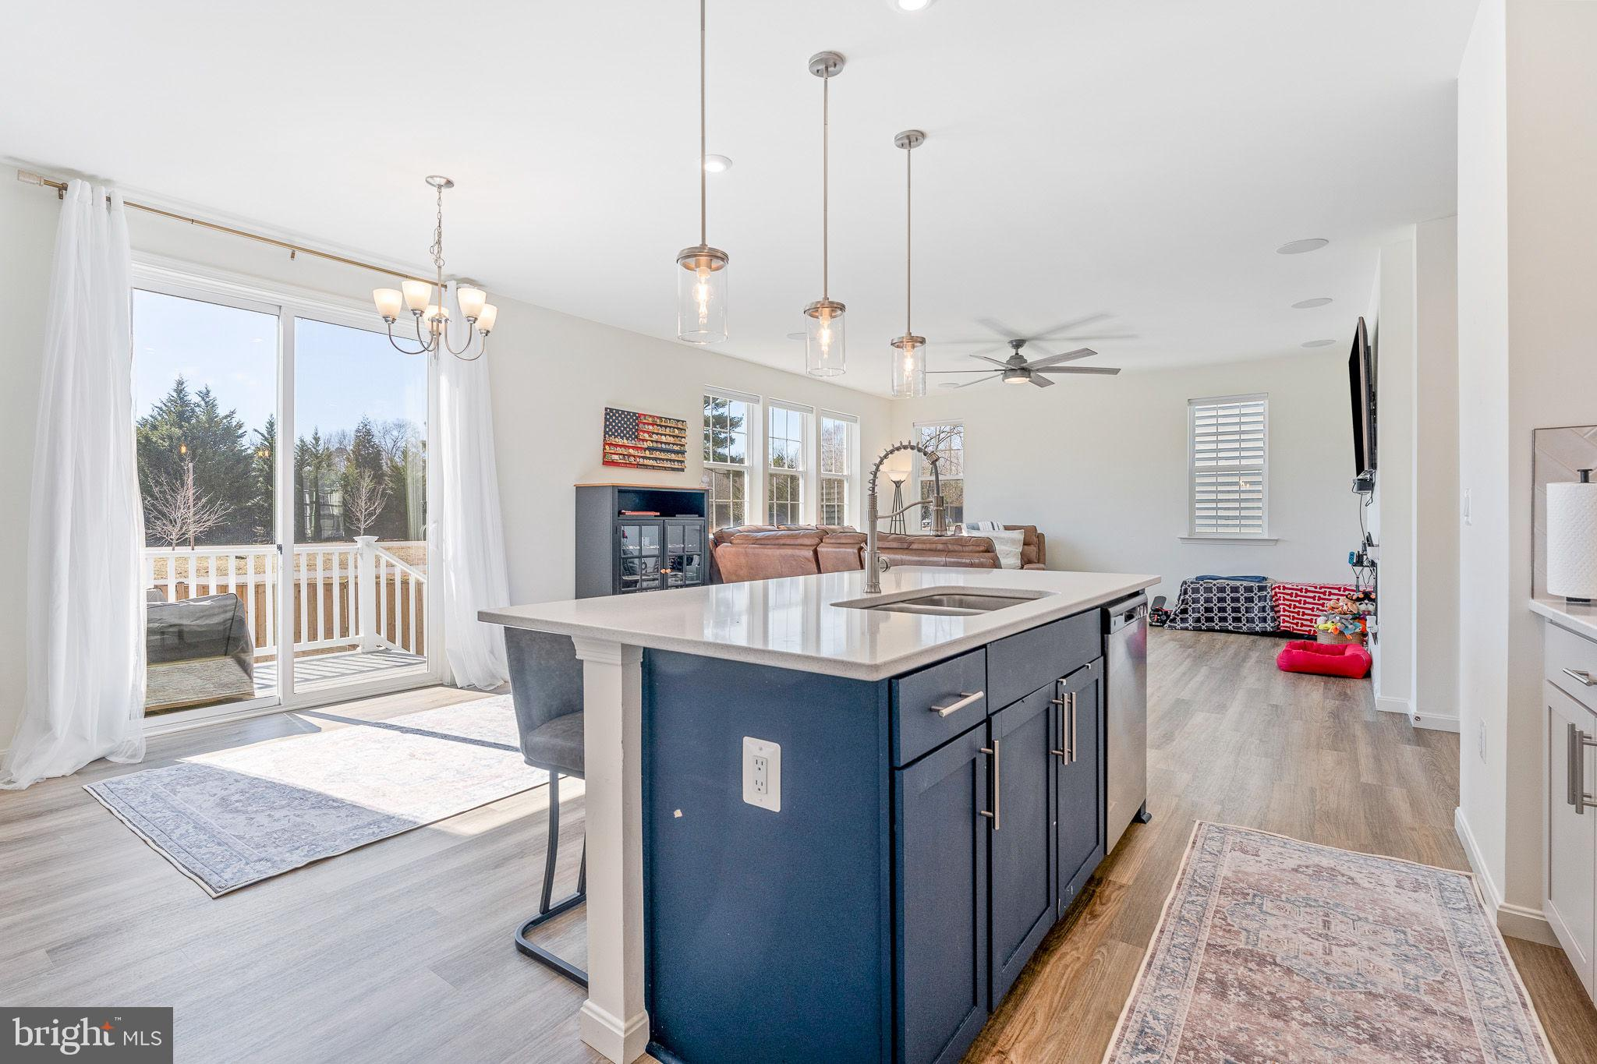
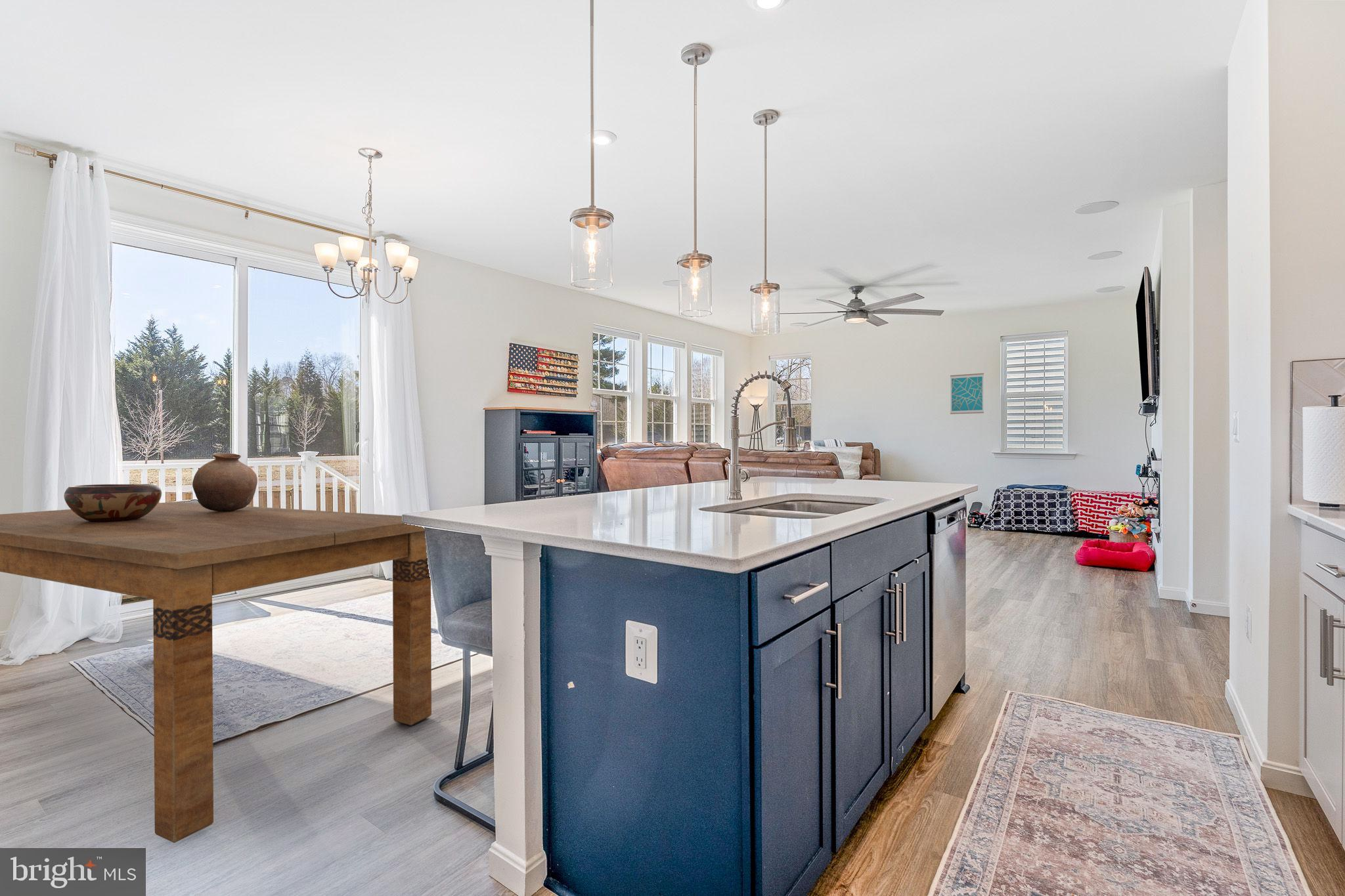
+ pottery (225, 481)
+ wall art (967, 394)
+ dining table (176, 620)
+ decorative bowl (114, 501)
